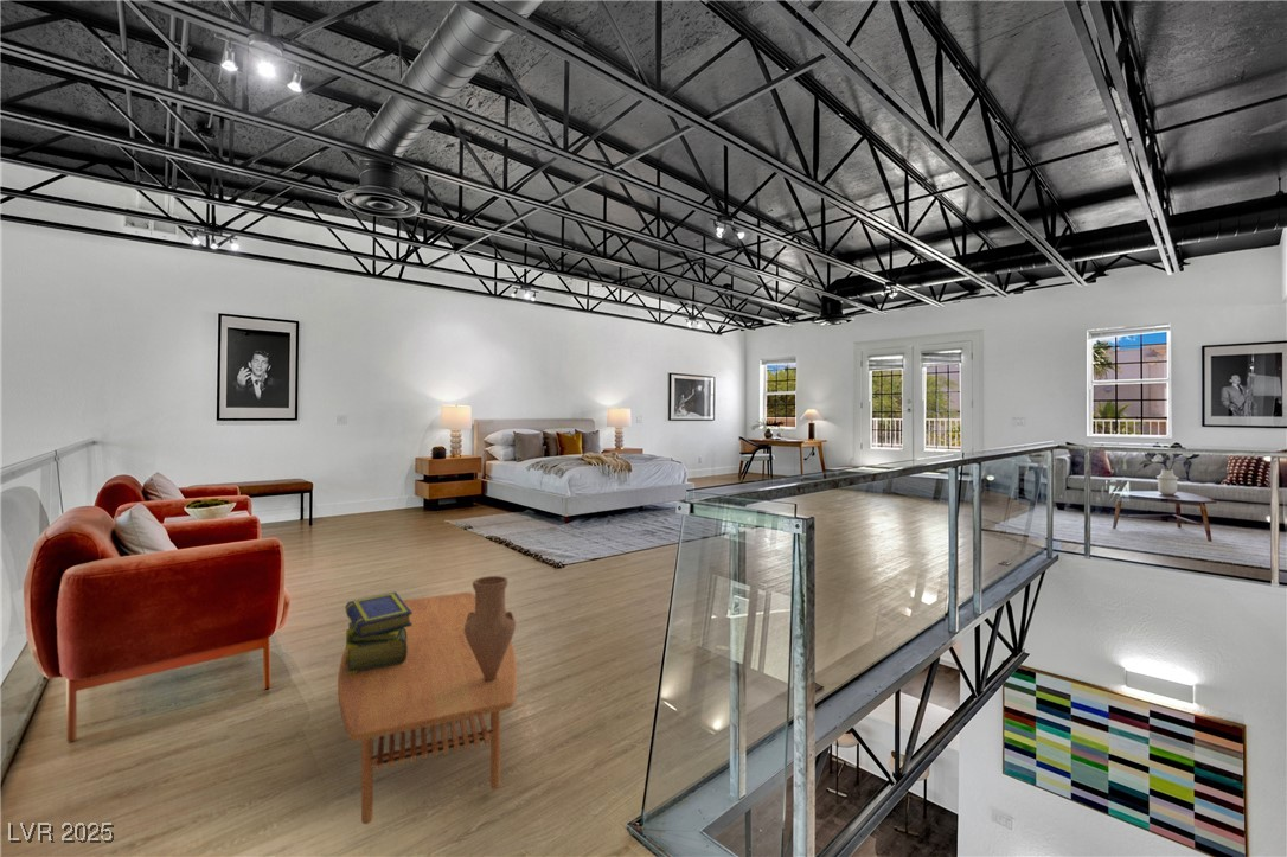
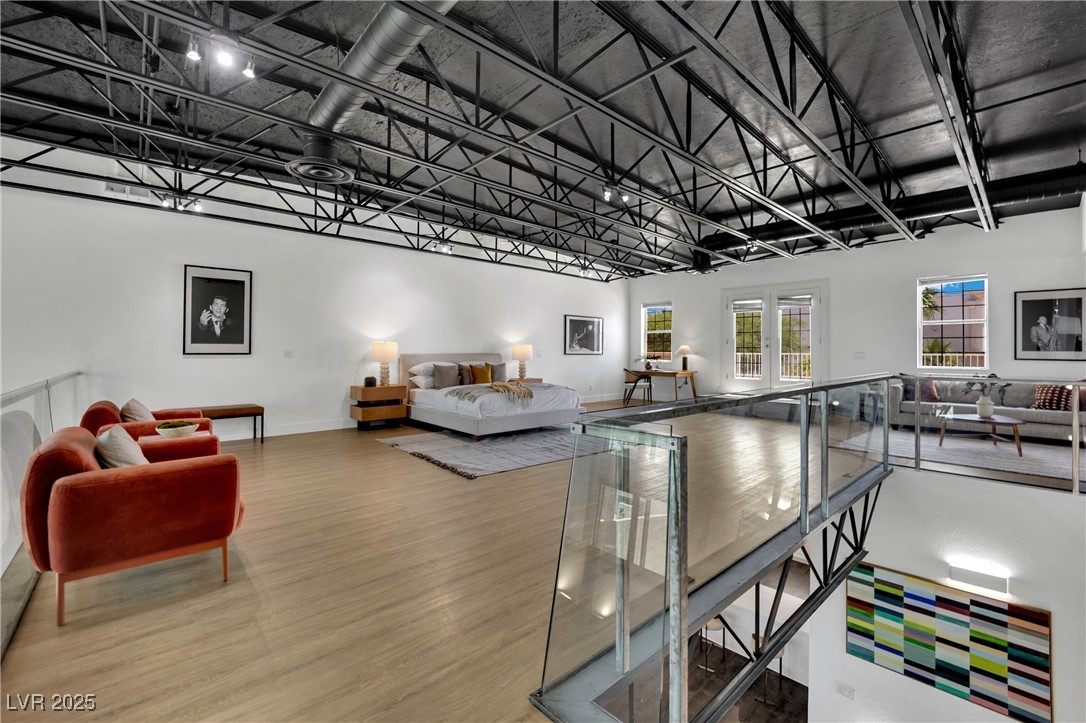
- vase (489, 628)
- coffee table (429, 686)
- stack of books (379, 628)
